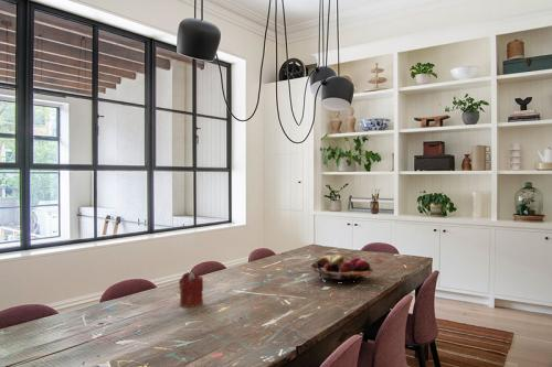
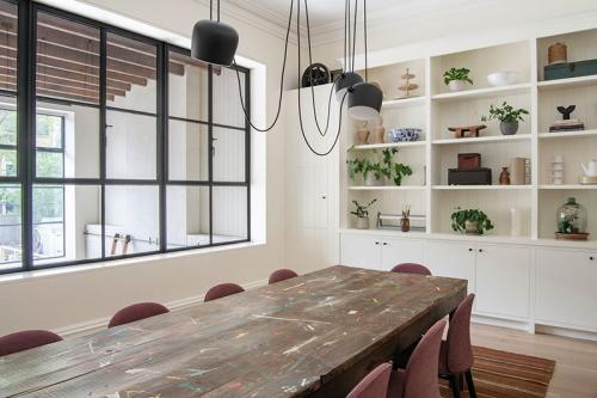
- fruit basket (340, 267)
- candle (191, 288)
